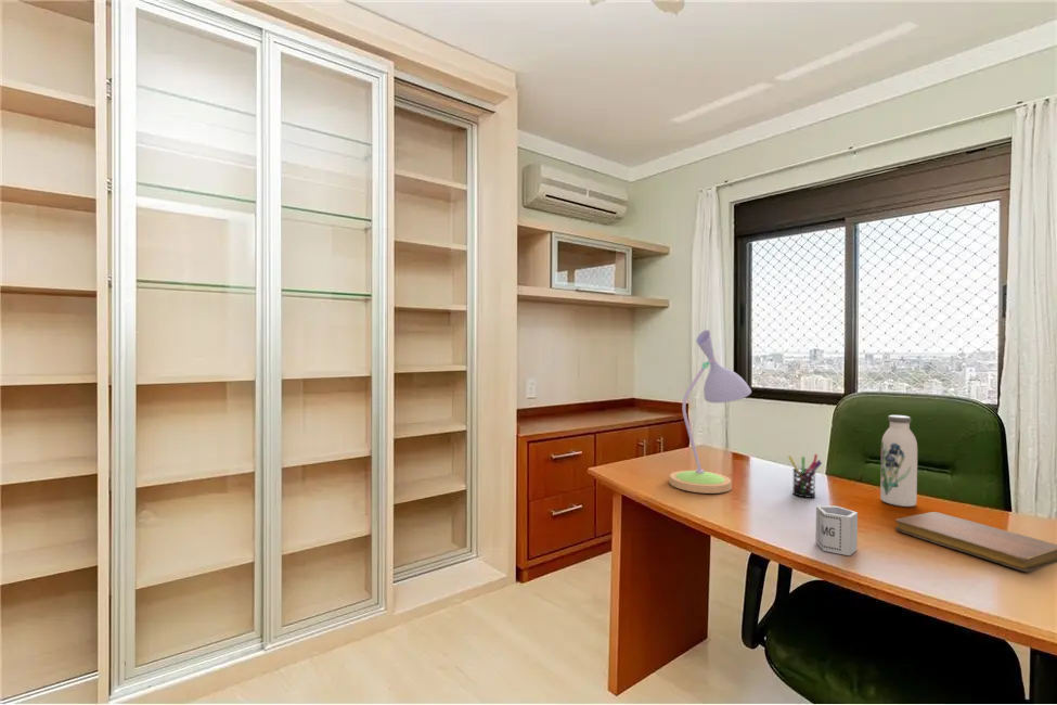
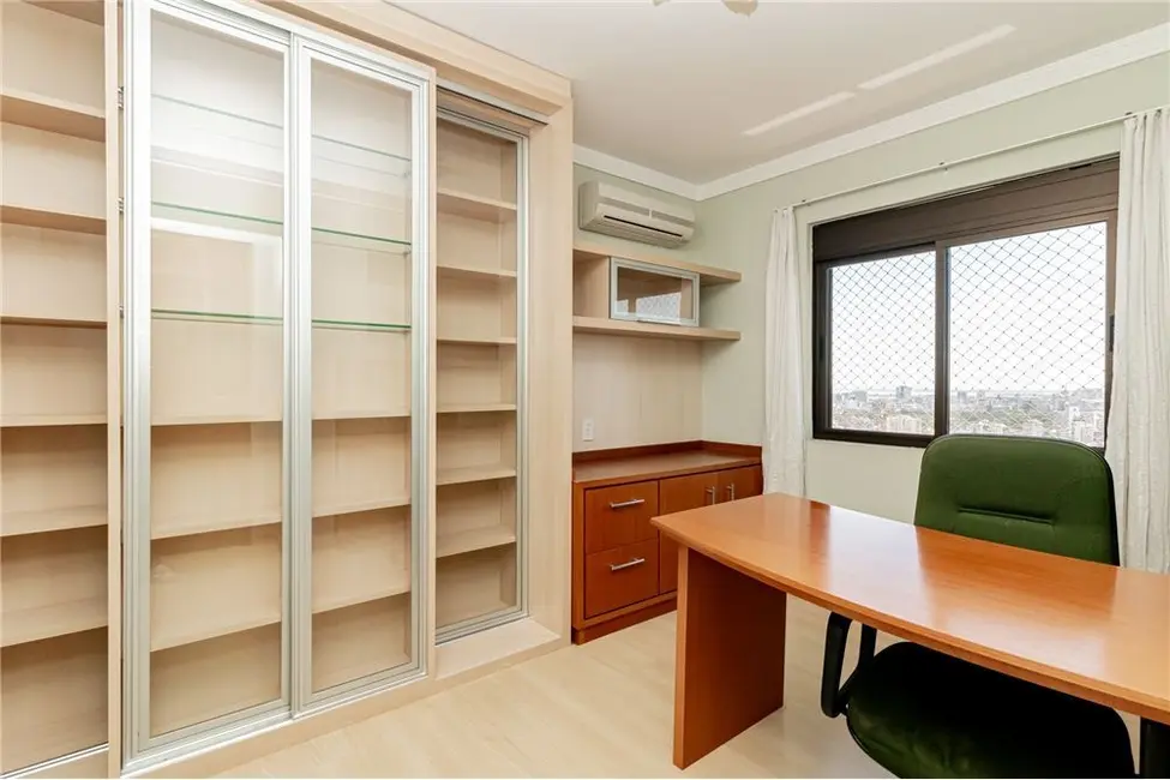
- notebook (975, 537)
- water bottle (899, 459)
- cup (838, 528)
- pen holder (804, 473)
- desk lamp (711, 401)
